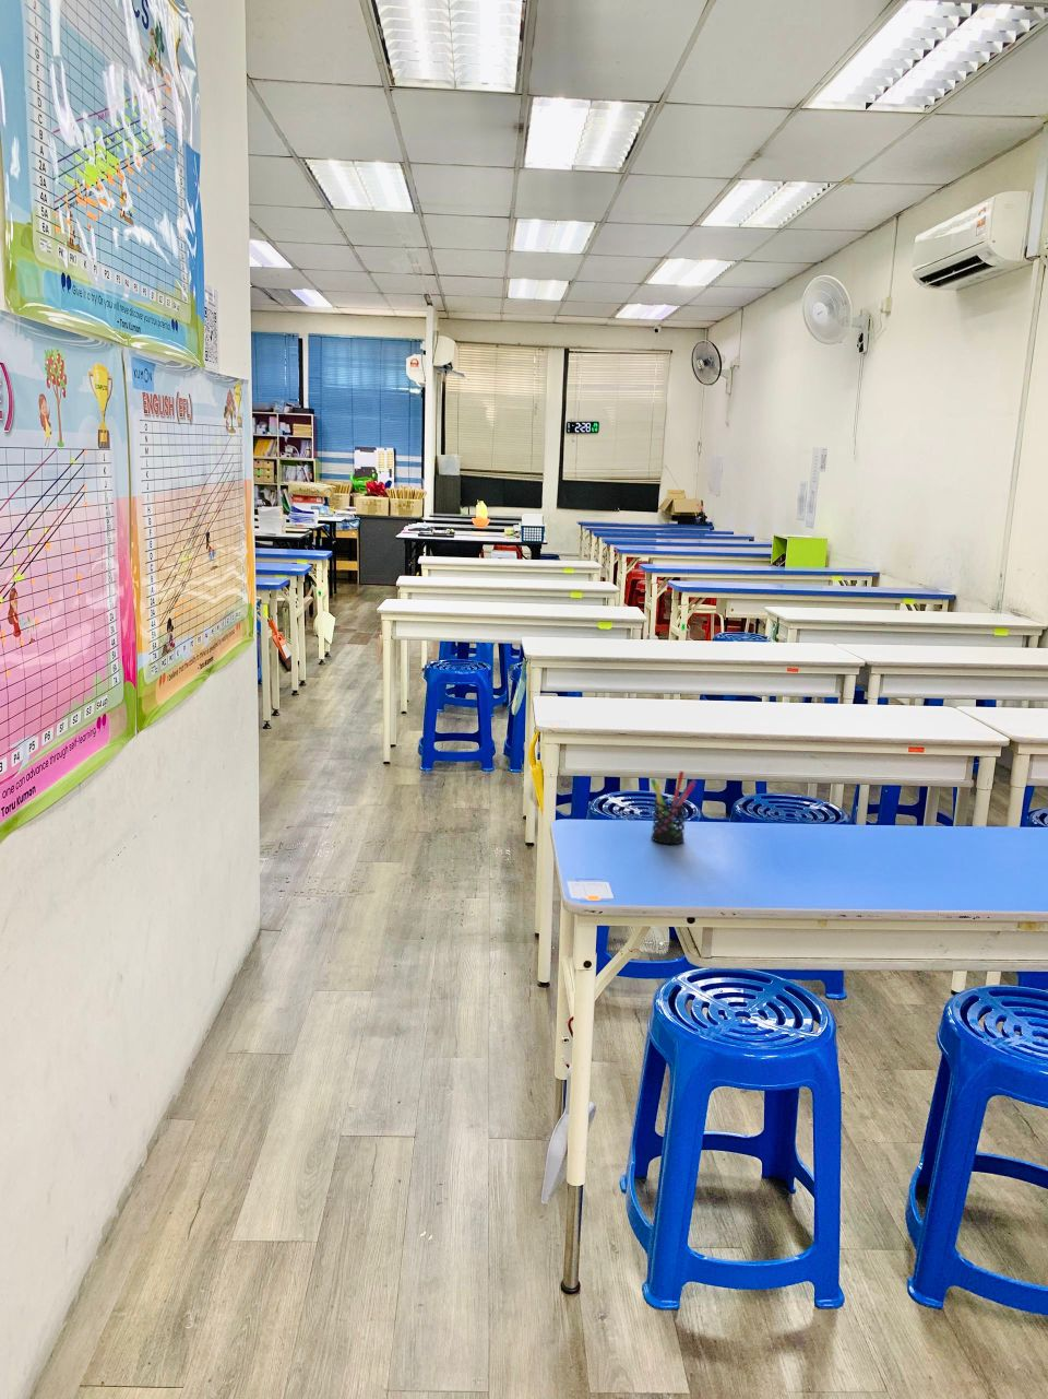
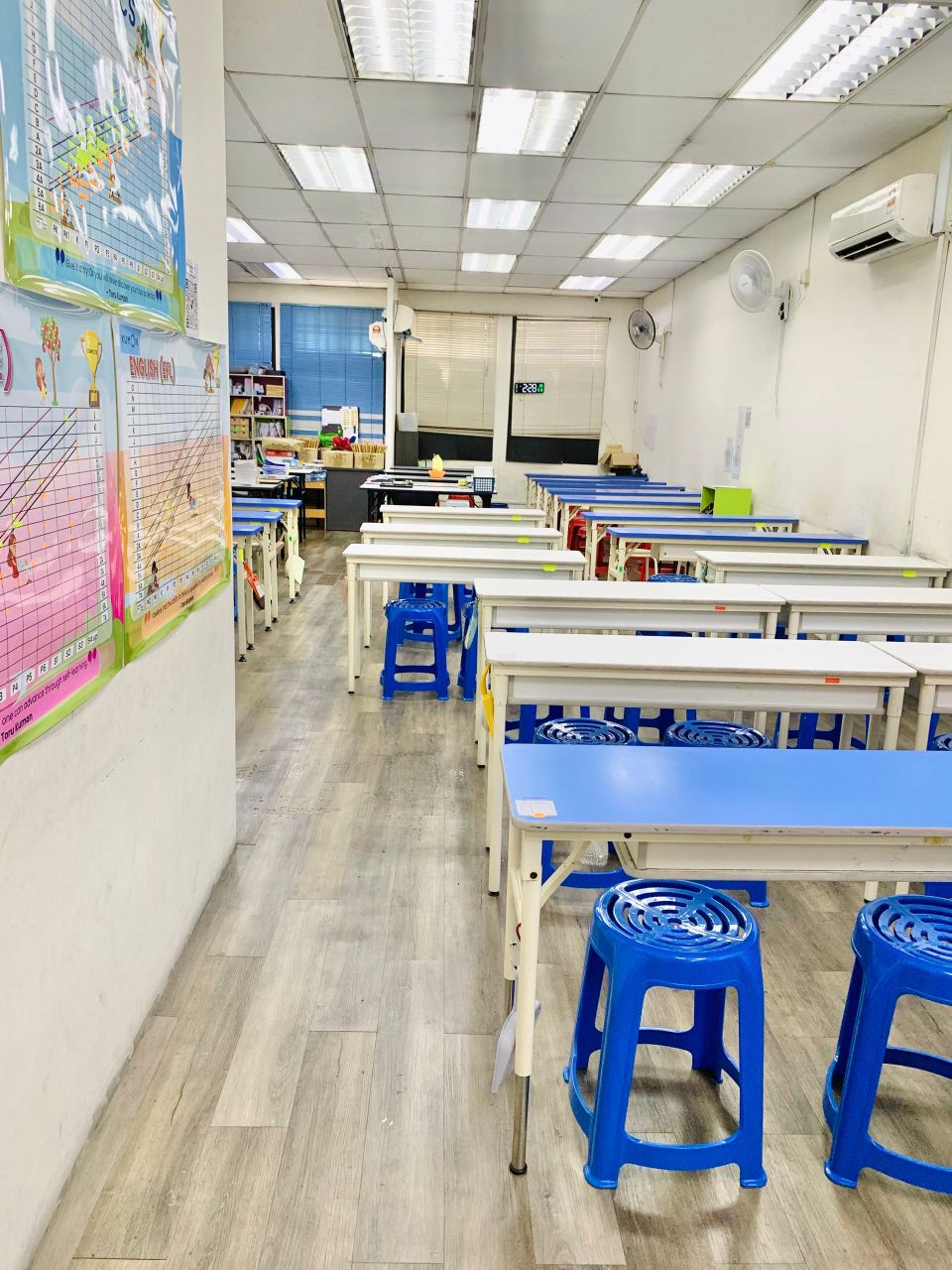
- pen holder (667, 804)
